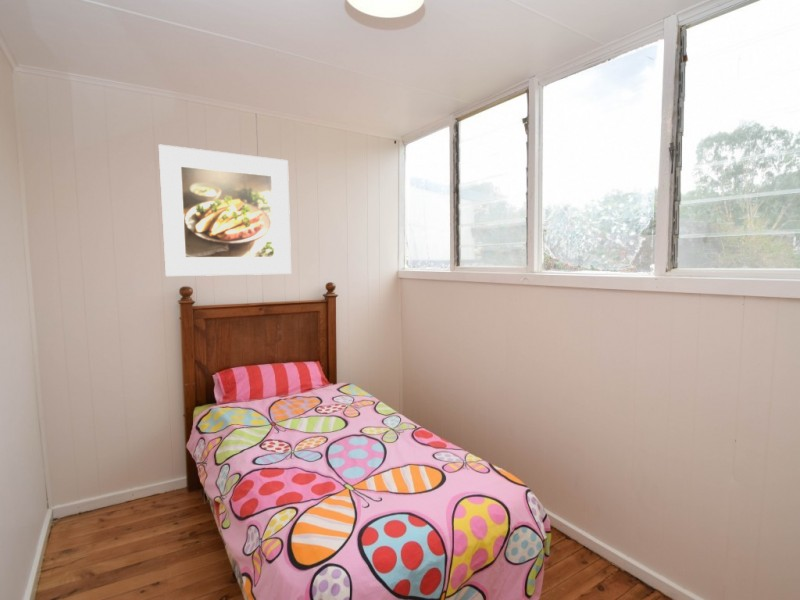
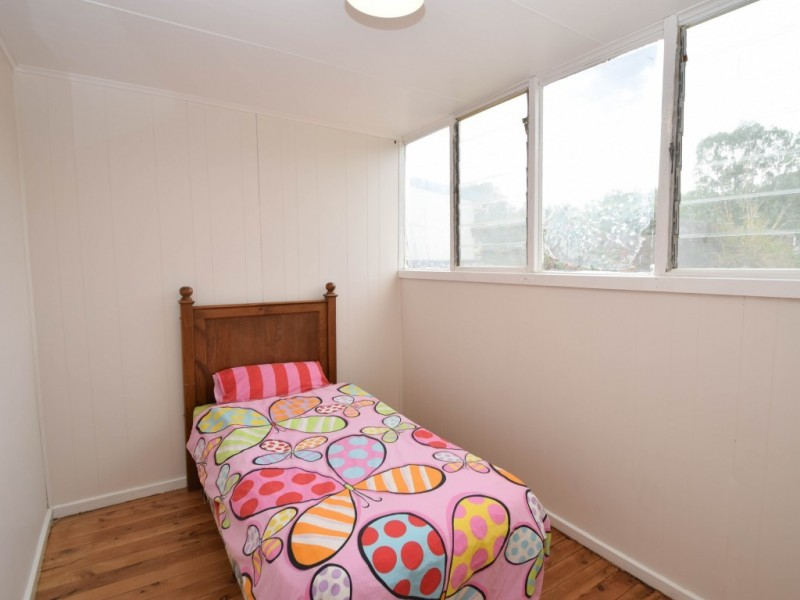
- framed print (230, 214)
